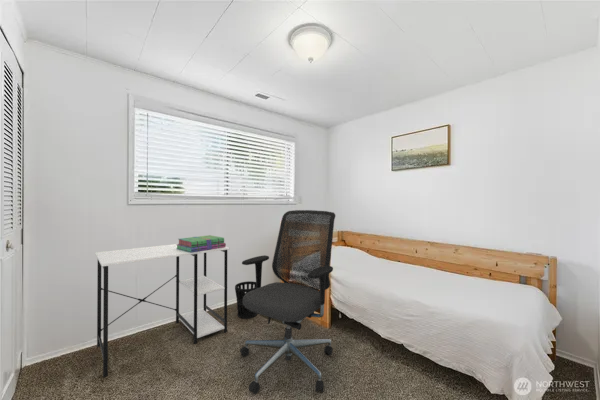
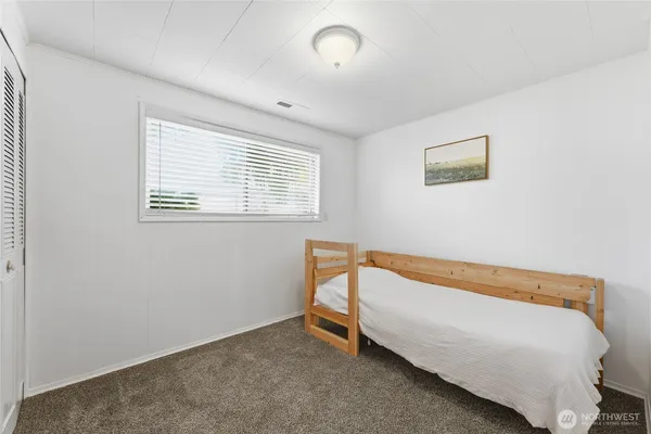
- office chair (285, 288)
- desk (160, 287)
- stack of books (201, 242)
- wastebasket (242, 299)
